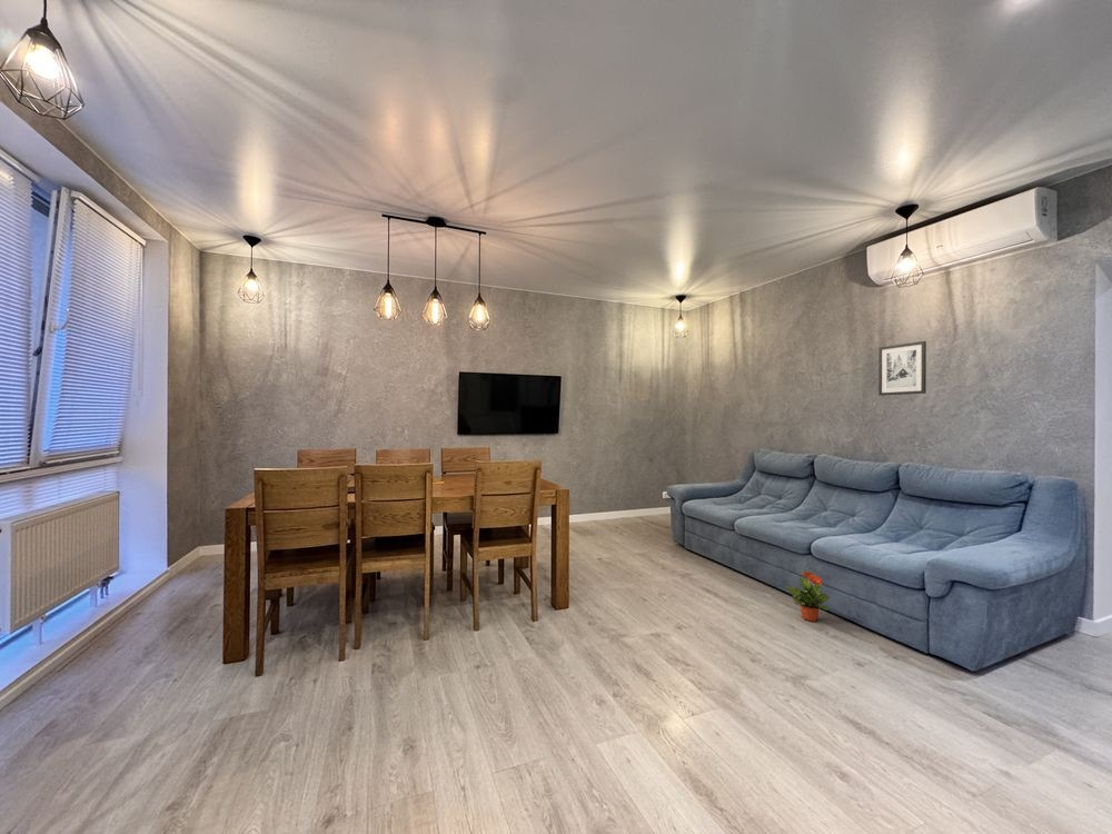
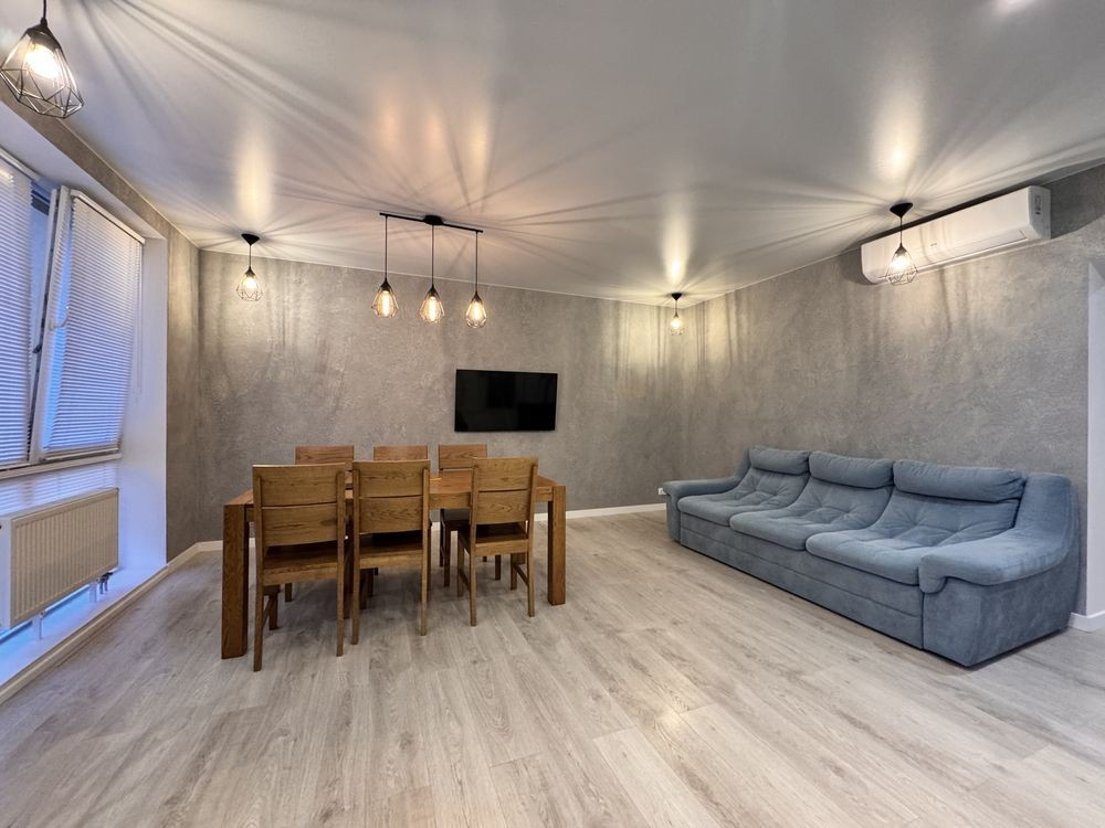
- wall art (901, 369)
- potted plant (811, 595)
